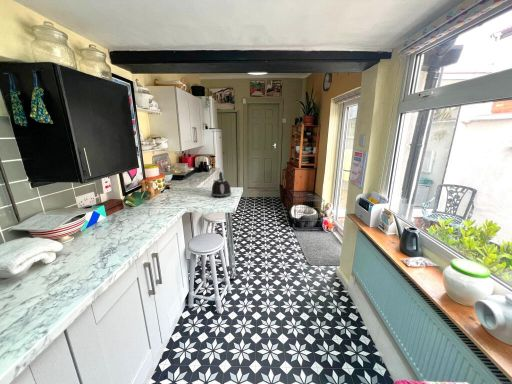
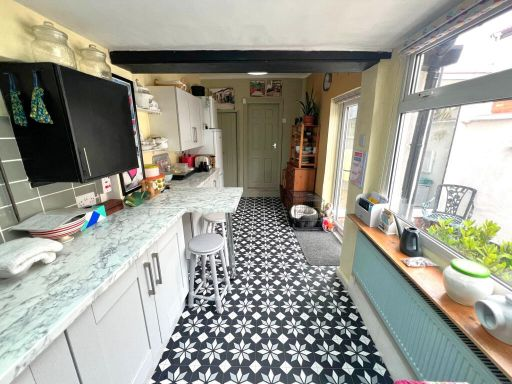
- kettle (221, 183)
